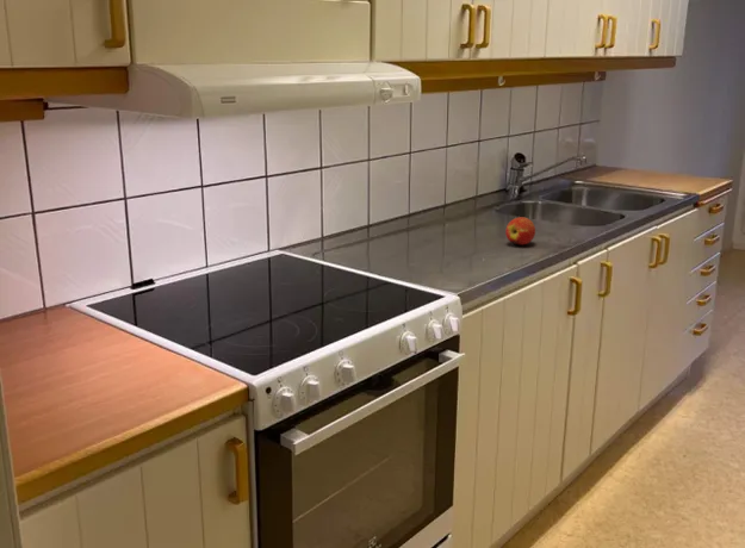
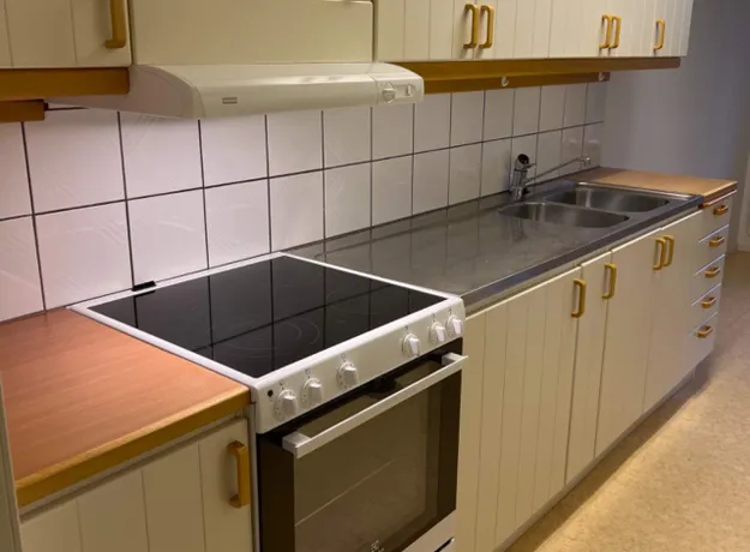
- apple (521, 230)
